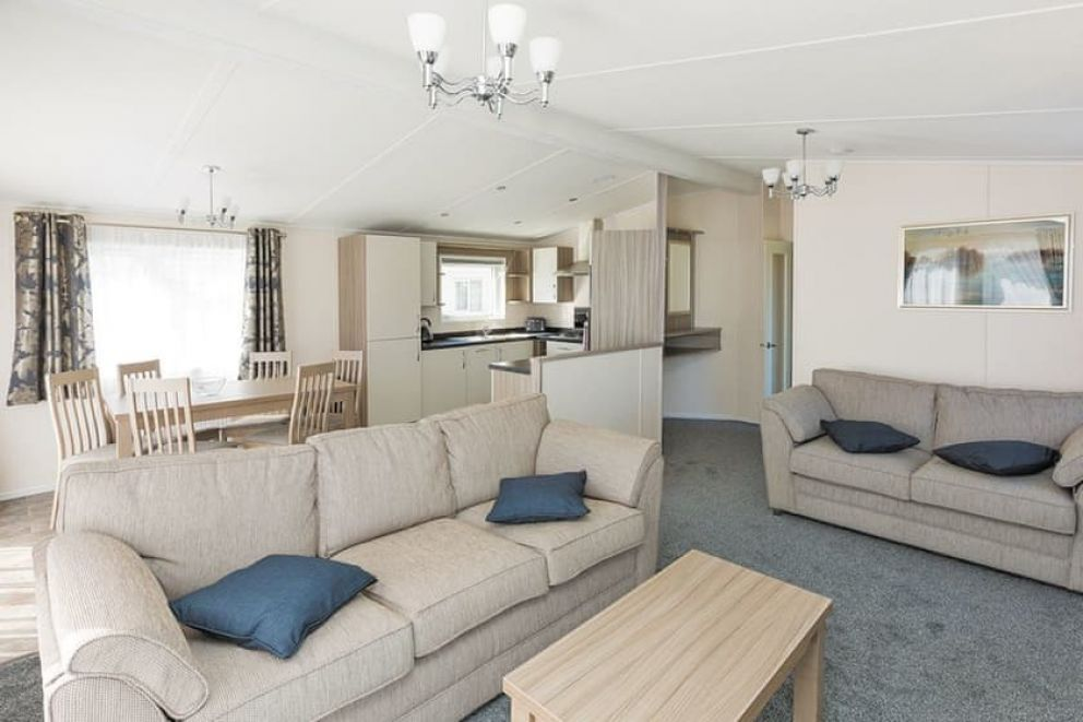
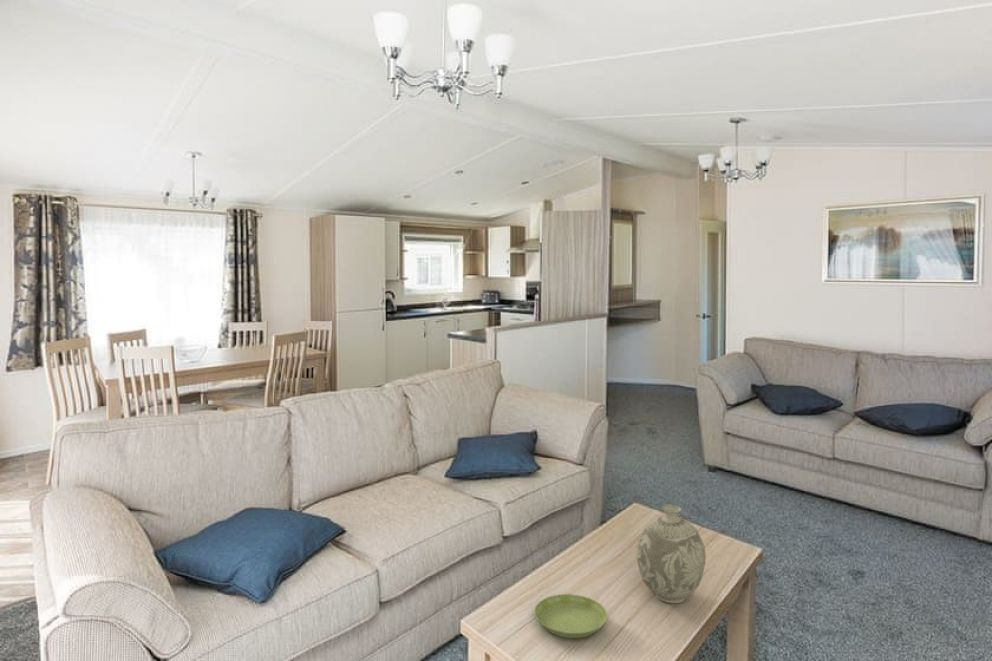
+ saucer (570, 617)
+ decorative vase (670, 551)
